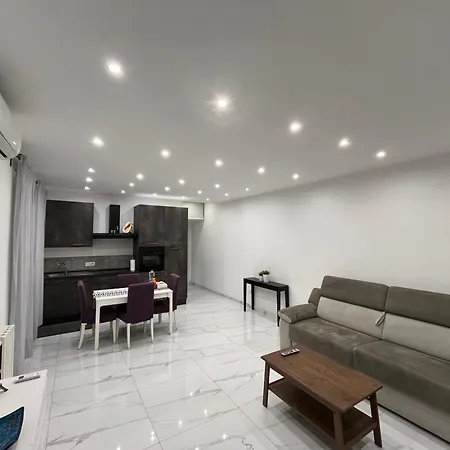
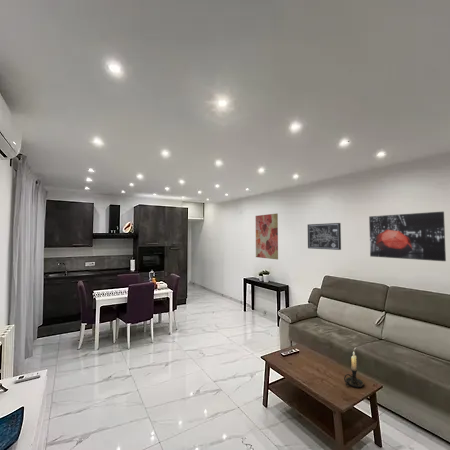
+ wall art (266, 236)
+ wall art (323, 236)
+ wall art (403, 236)
+ candle holder (352, 367)
